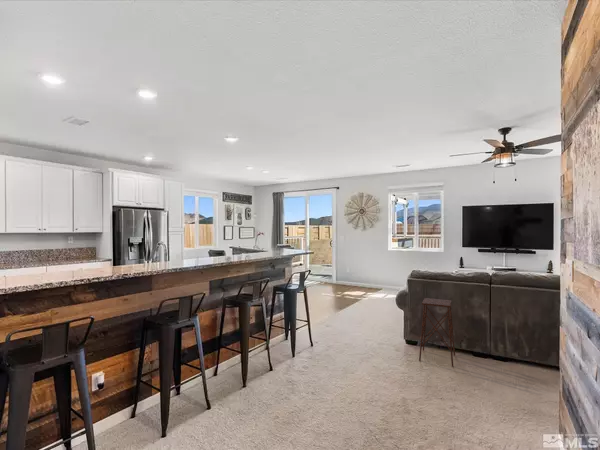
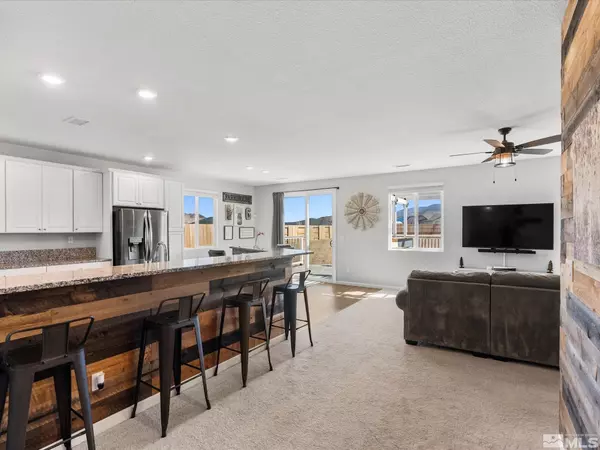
- side table (437, 330)
